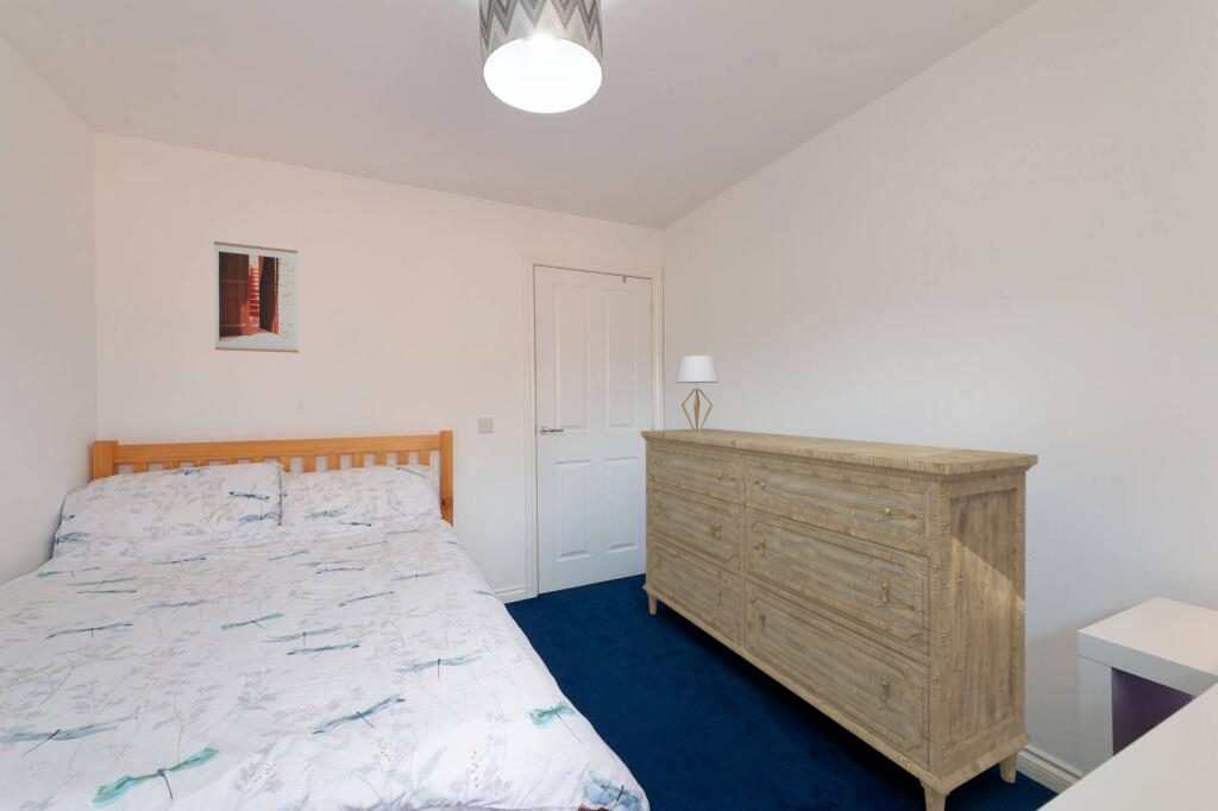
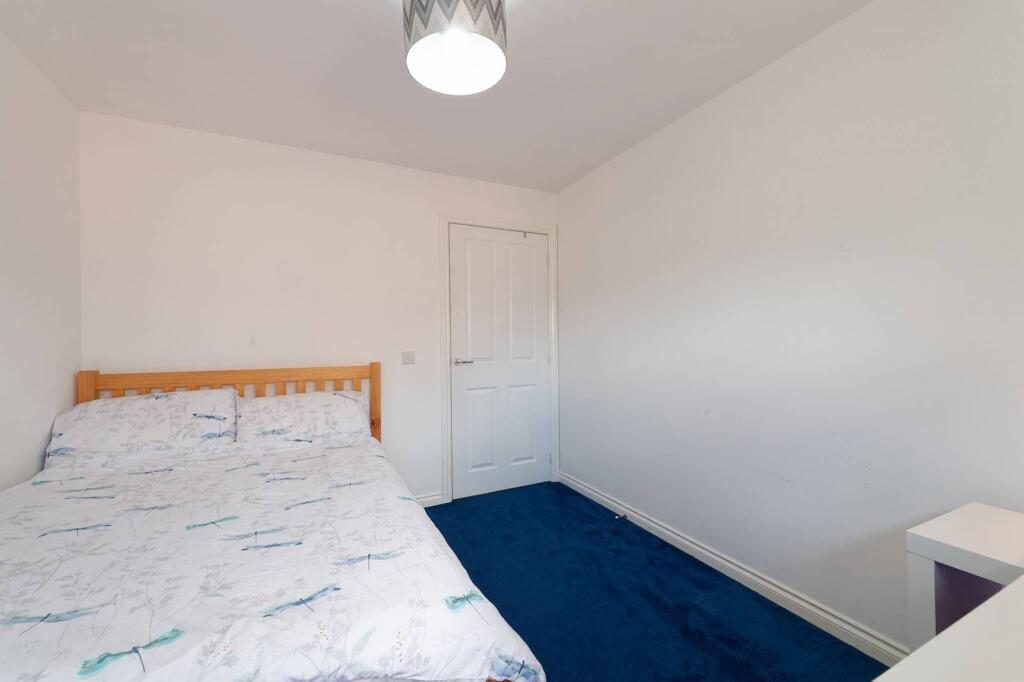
- table lamp (696, 394)
- dresser (779, 555)
- wall art (257, 298)
